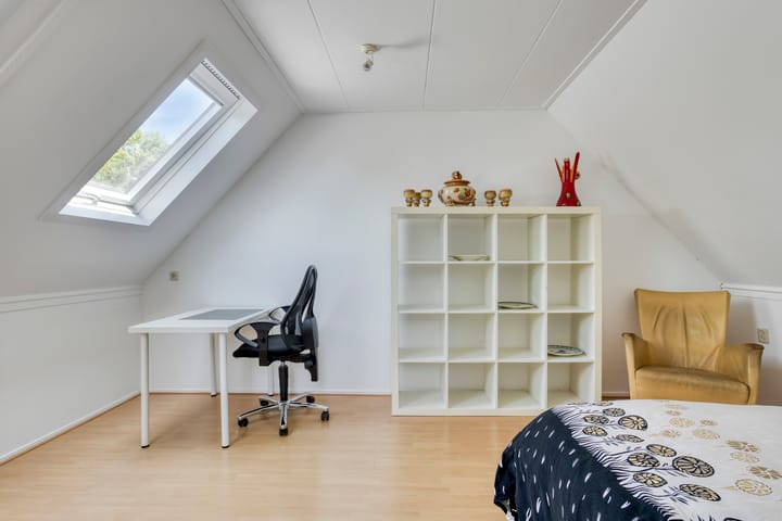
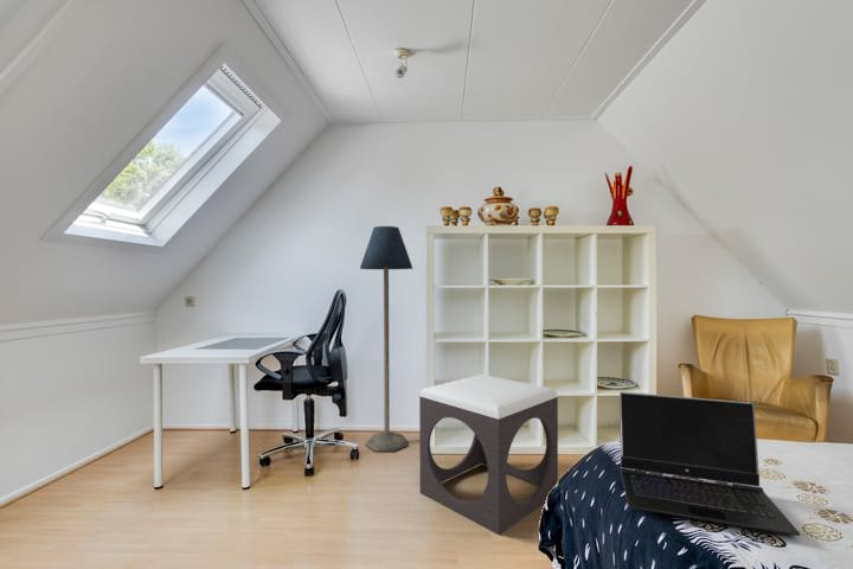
+ laptop computer (694, 454)
+ floor lamp (386, 335)
+ footstool (488, 440)
